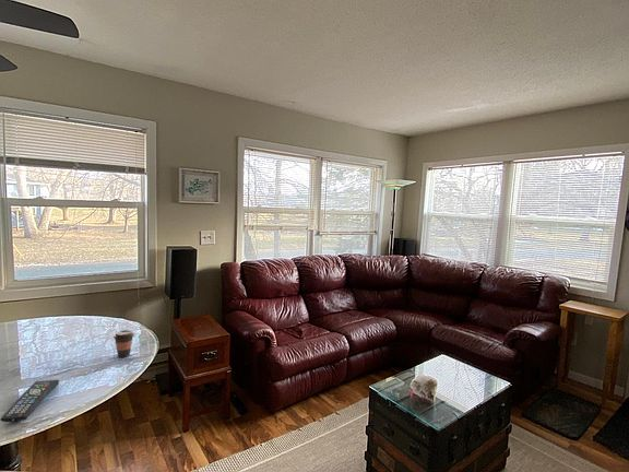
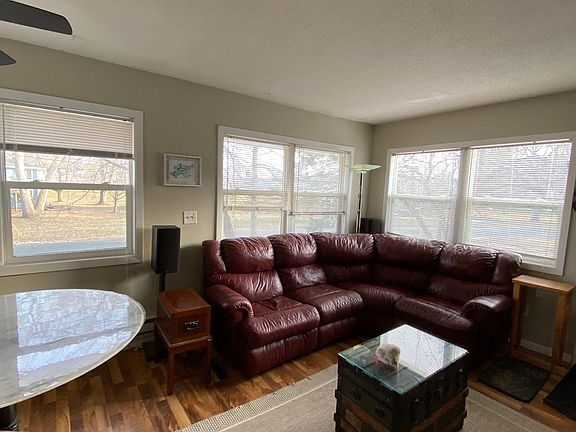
- coffee cup (123, 343)
- remote control (33, 398)
